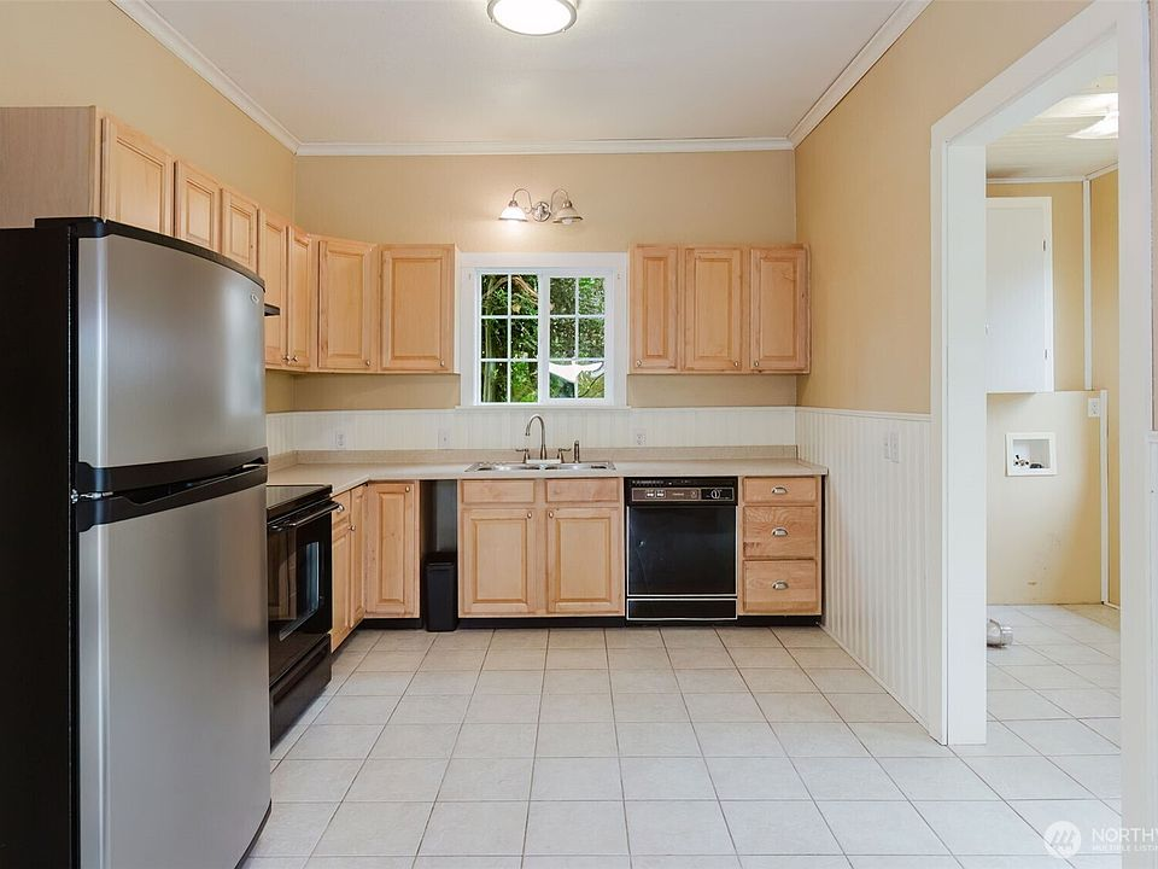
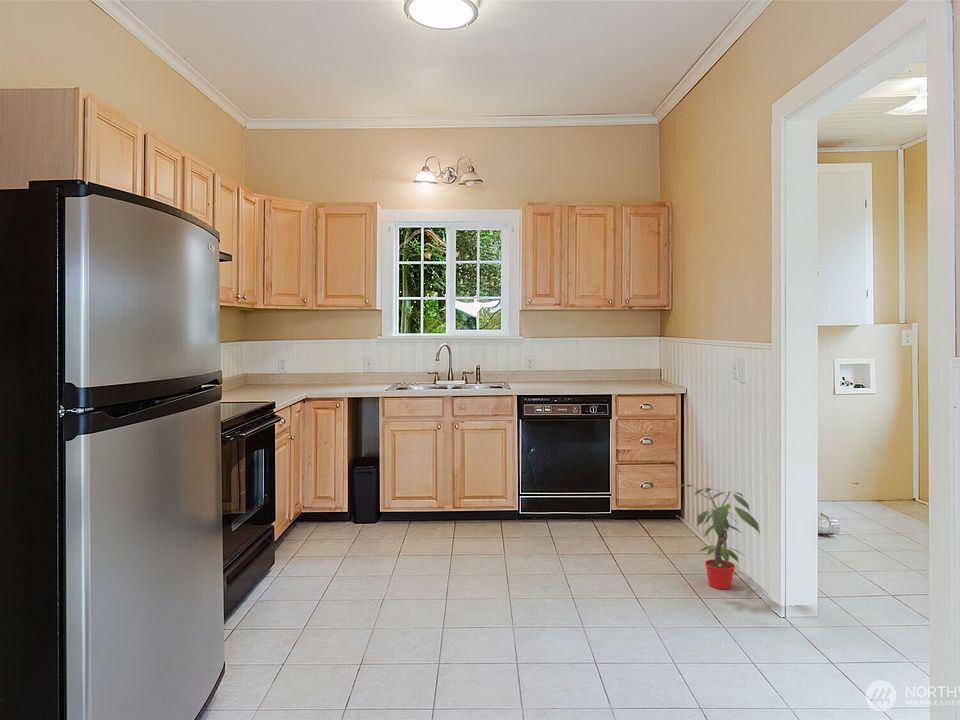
+ potted plant (718, 538)
